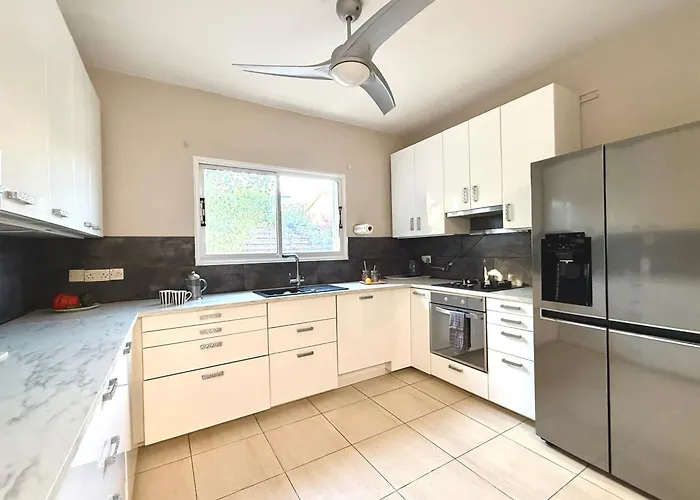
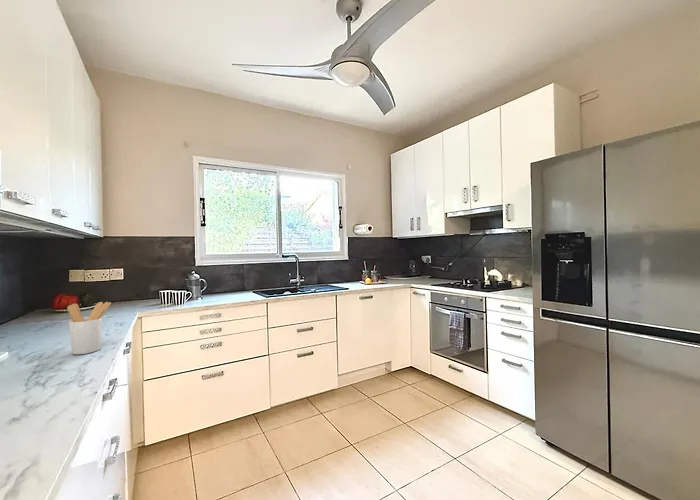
+ utensil holder (91, 325)
